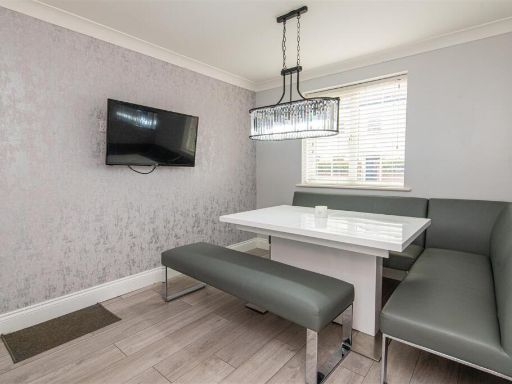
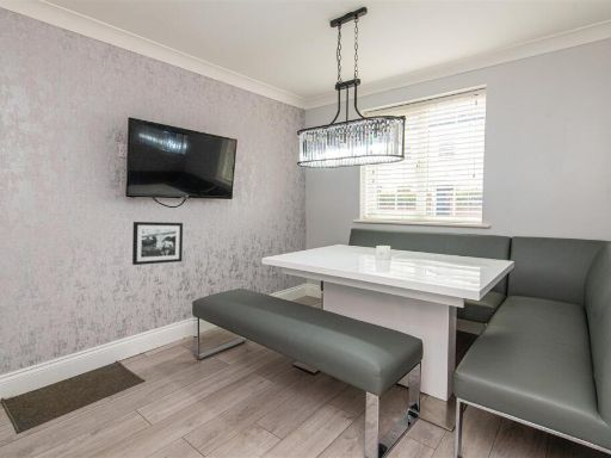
+ picture frame (159, 242)
